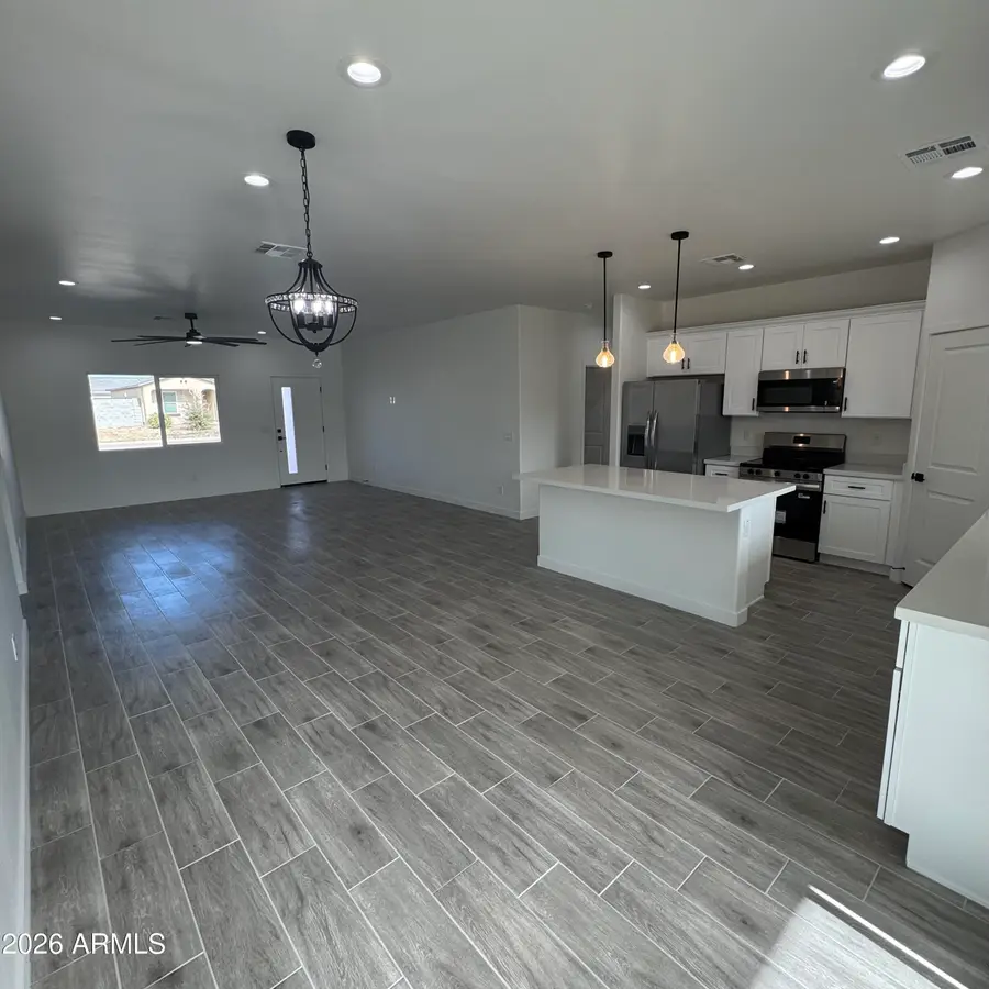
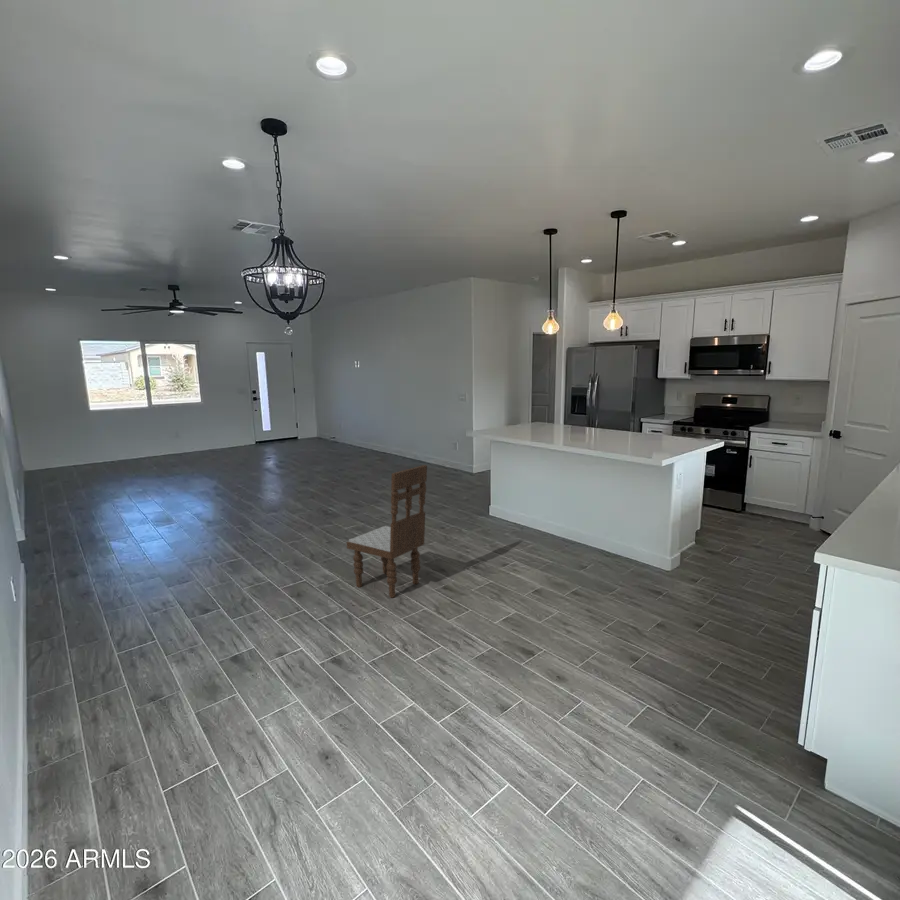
+ dining chair (389, 527)
